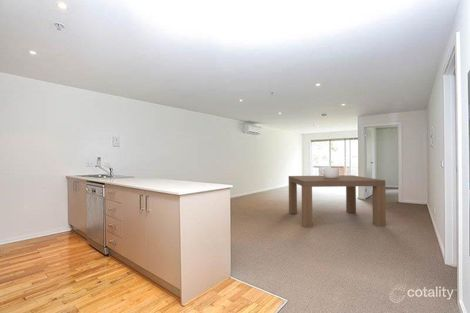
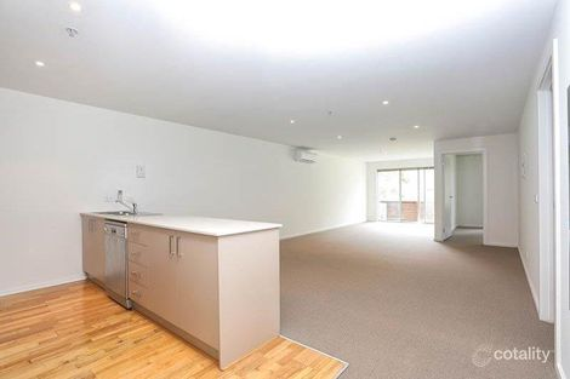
- dining table (331, 186)
